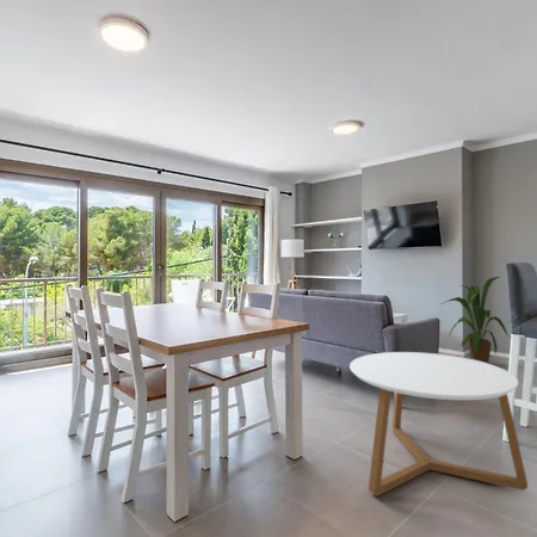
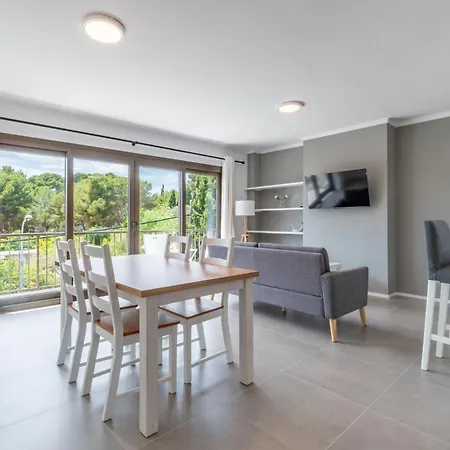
- coffee table (431, 397)
- house plant (469, 320)
